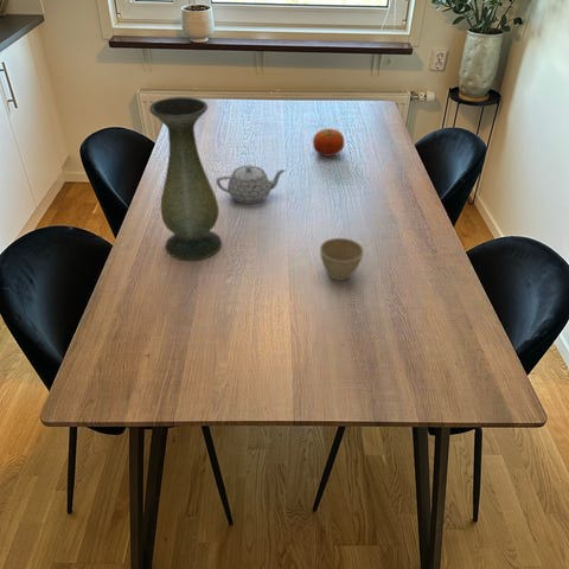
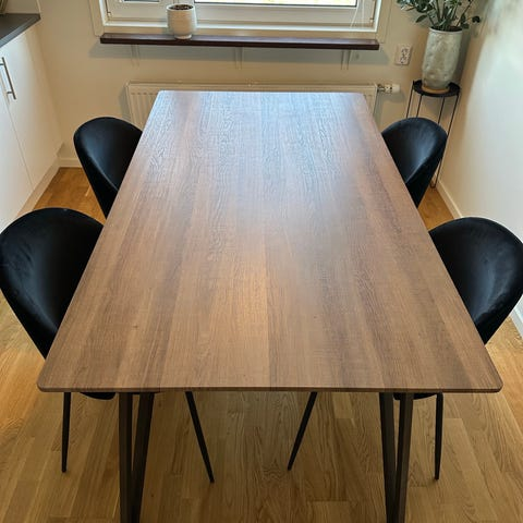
- vase (186, 180)
- flower pot (340, 262)
- fruit (328, 142)
- teapot (251, 181)
